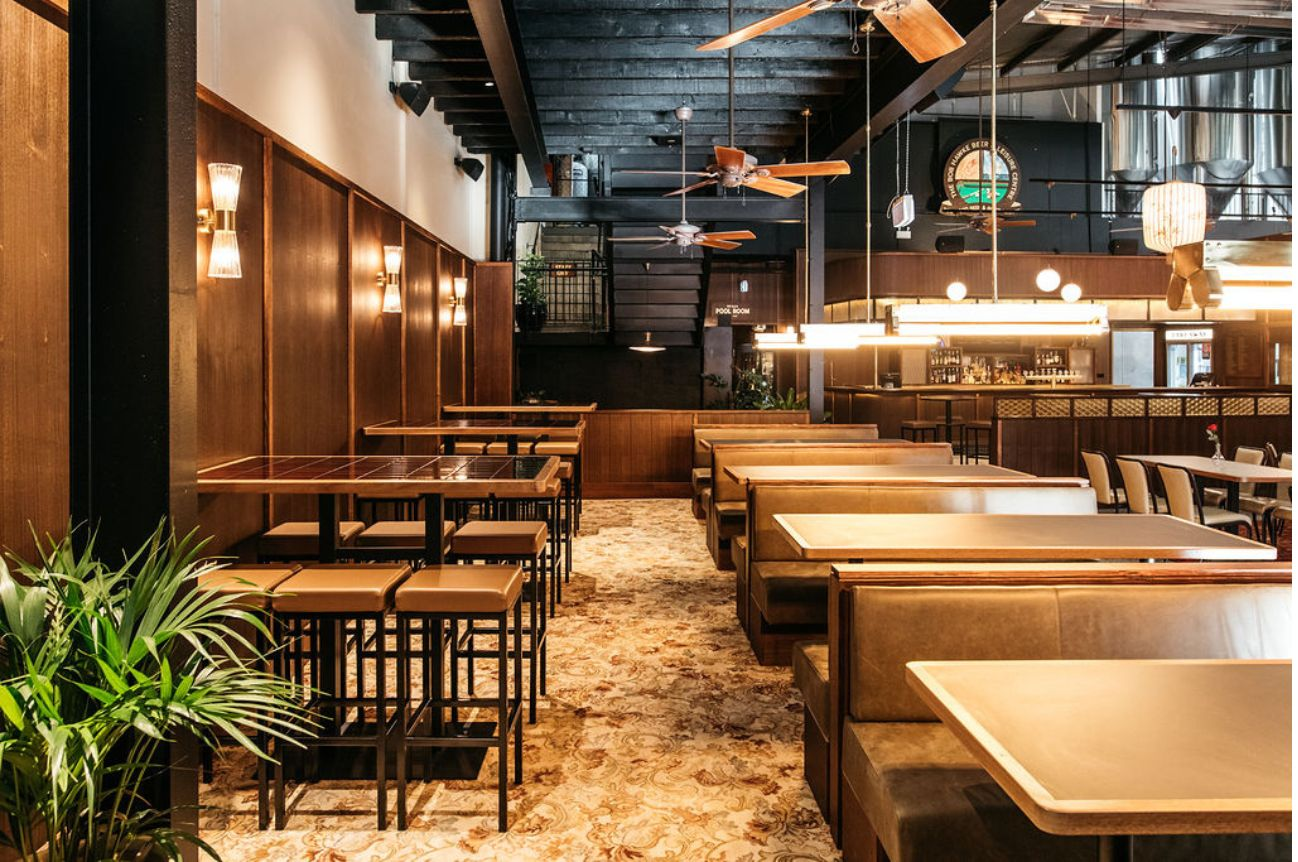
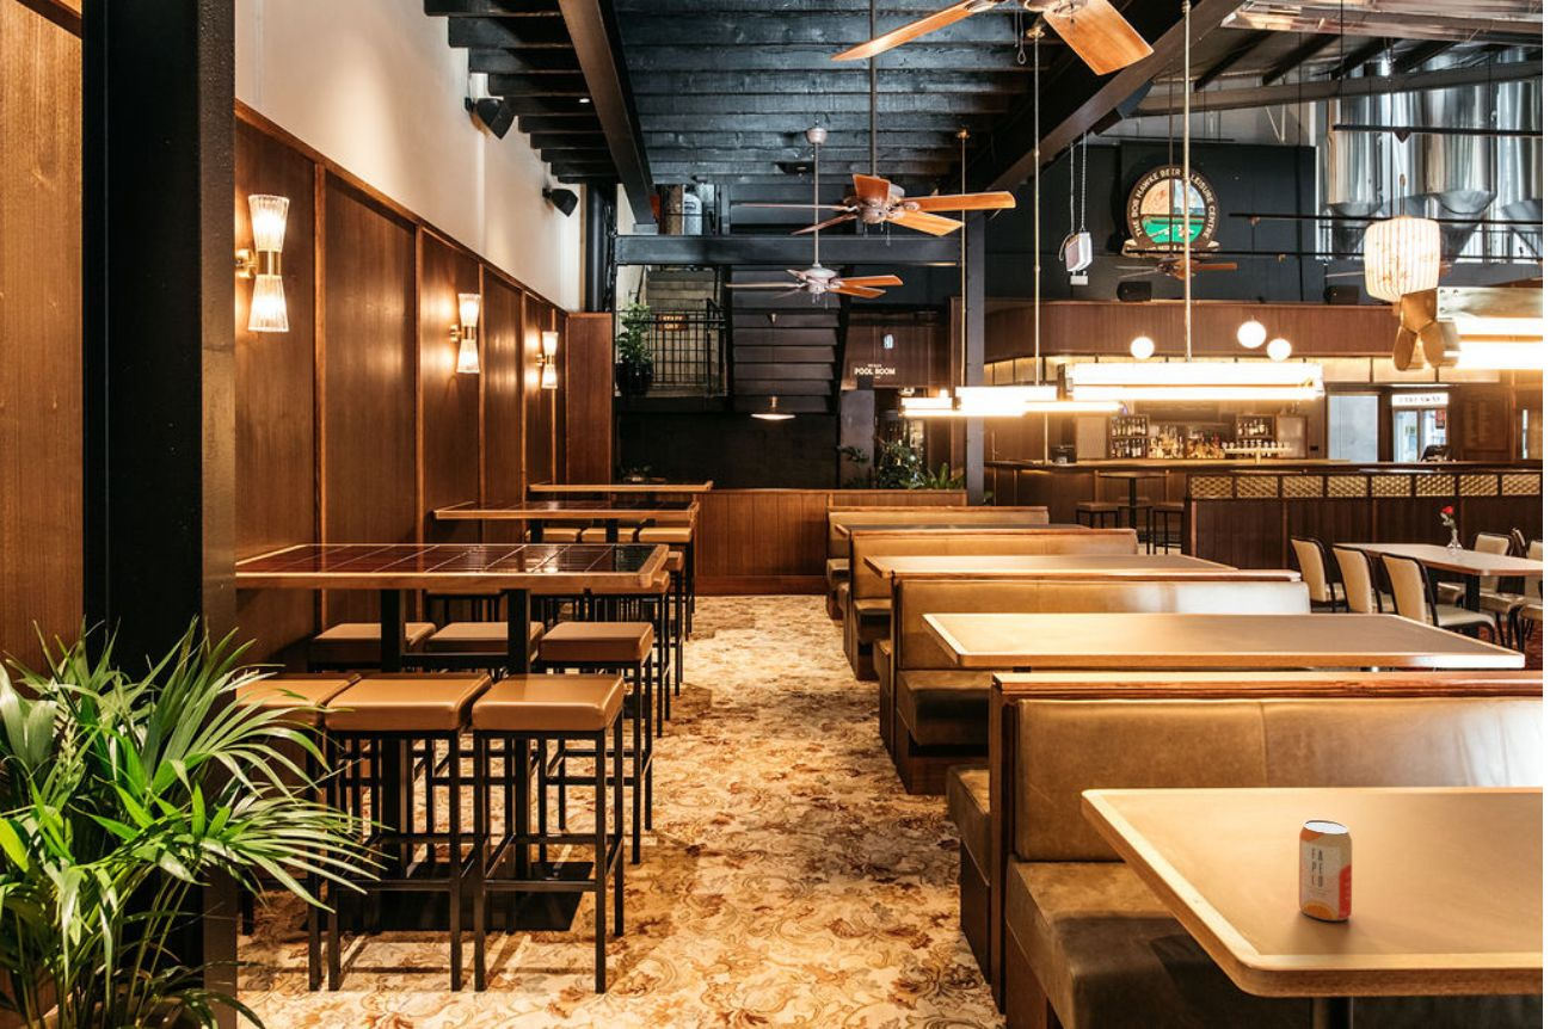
+ beverage can (1324, 869)
